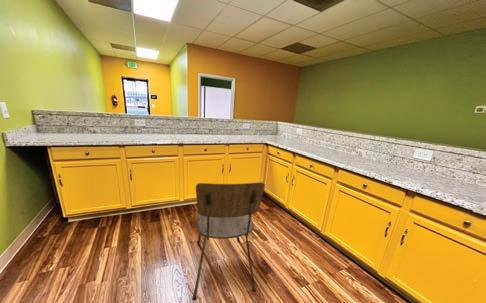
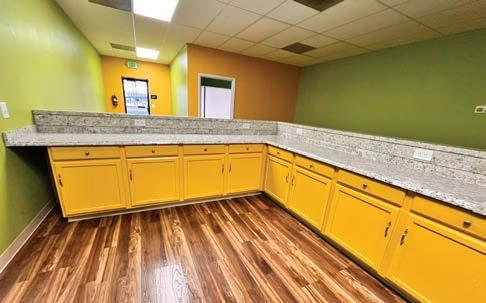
- dining chair (223, 219)
